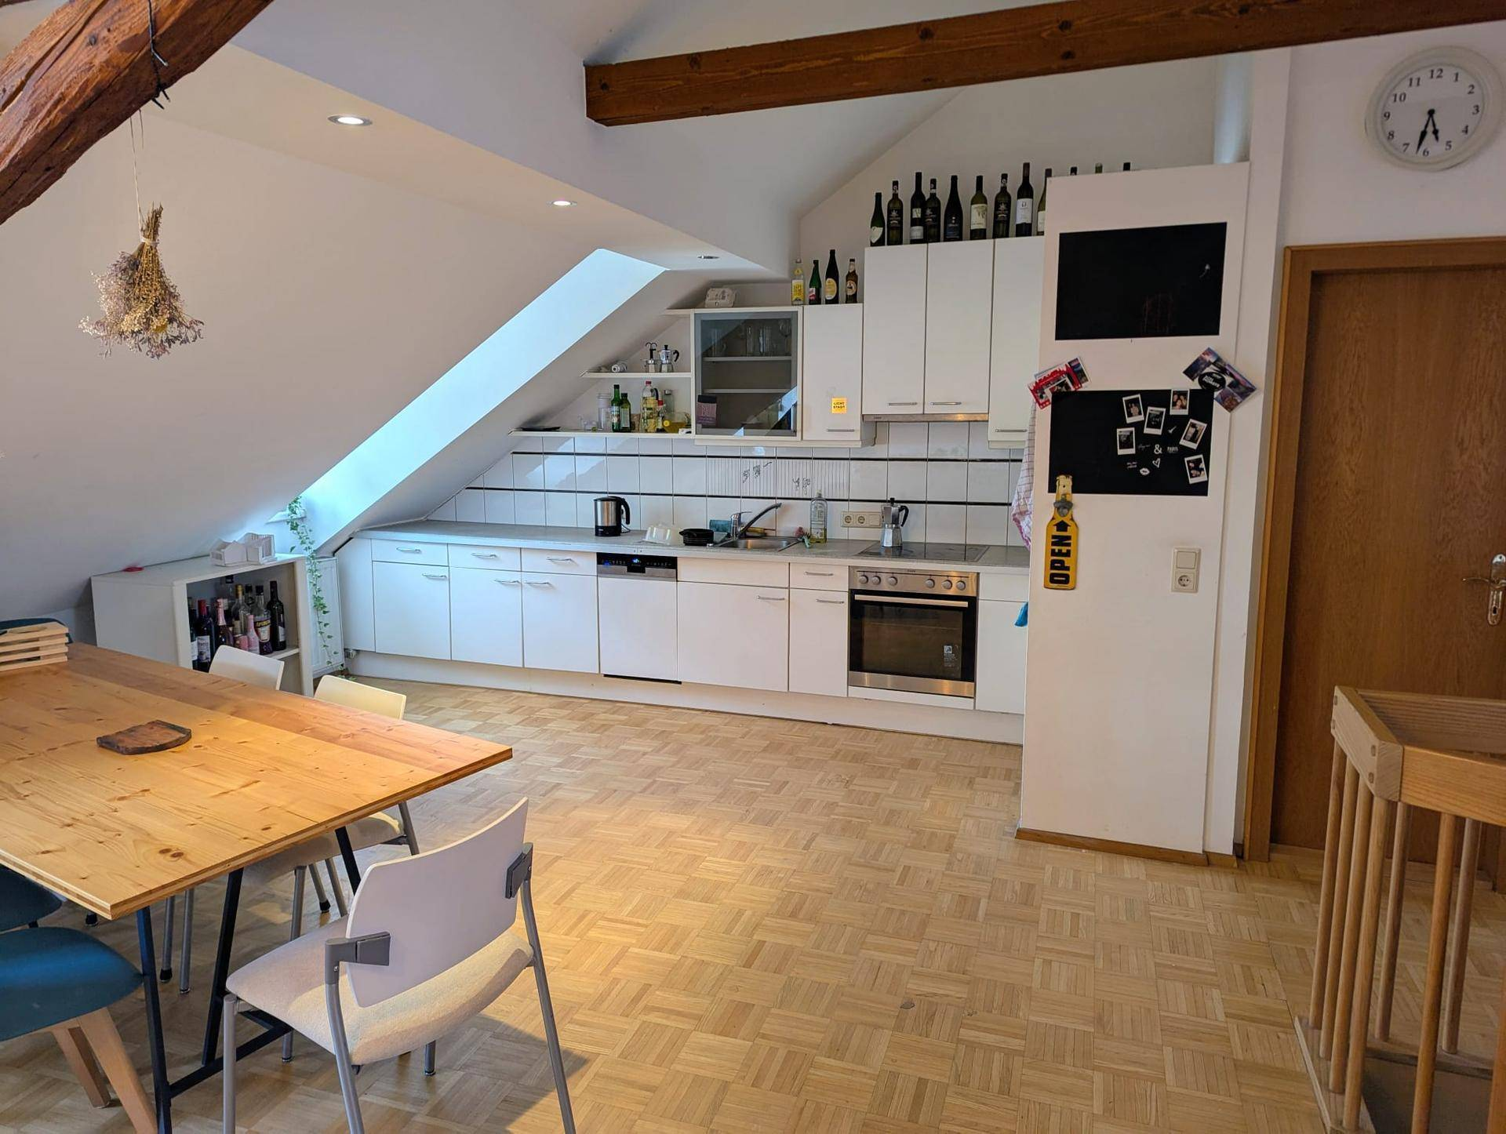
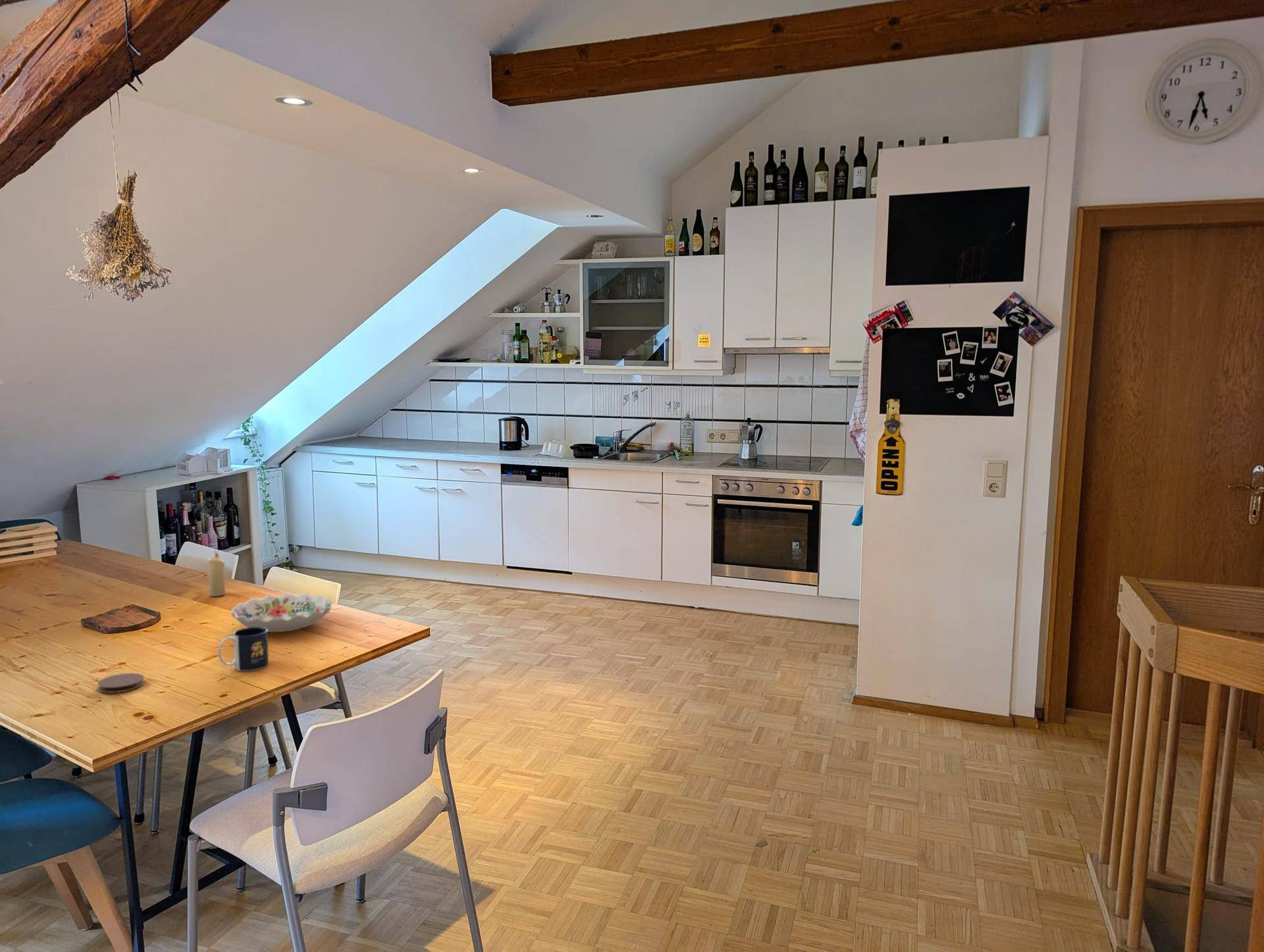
+ mug (243, 650)
+ candle (216, 572)
+ coaster (121, 683)
+ decorative bowl (282, 615)
